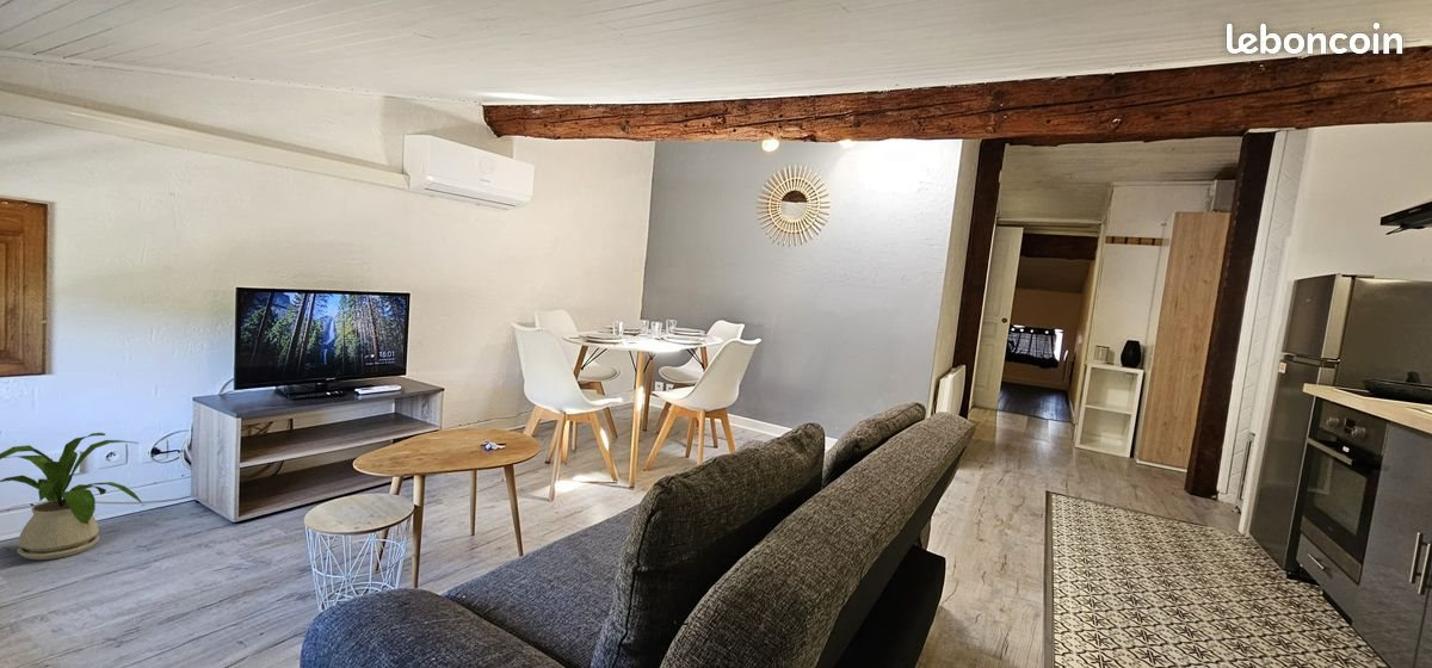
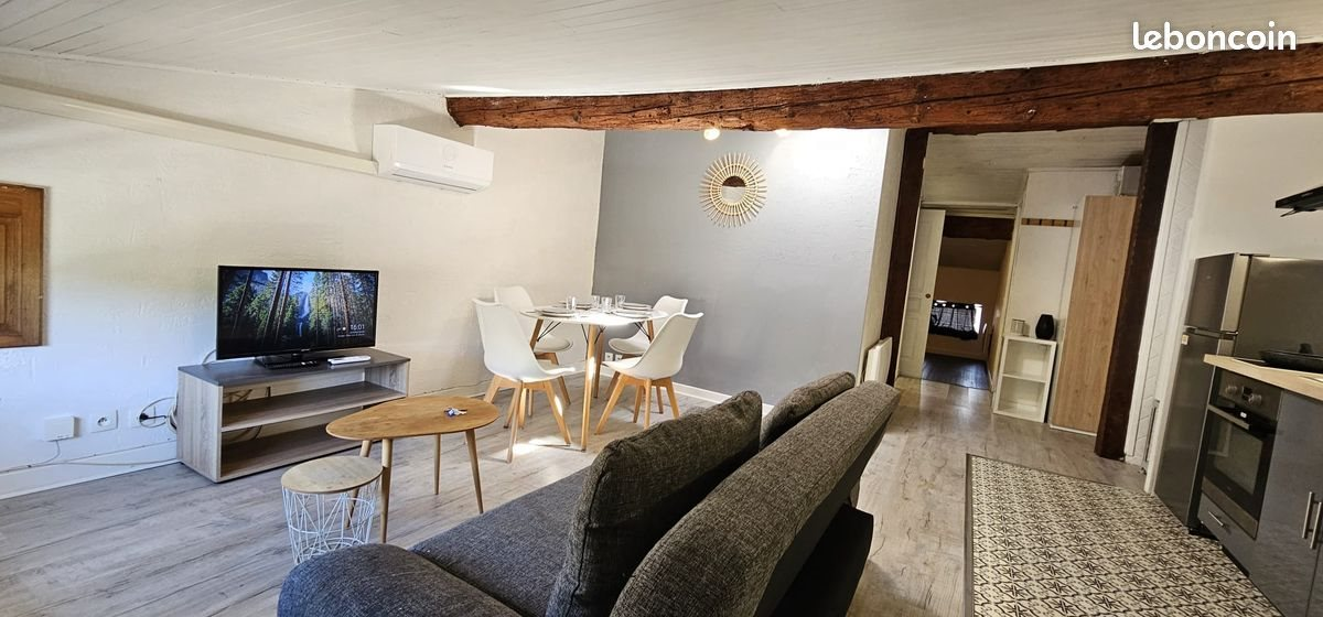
- house plant (62, 485)
